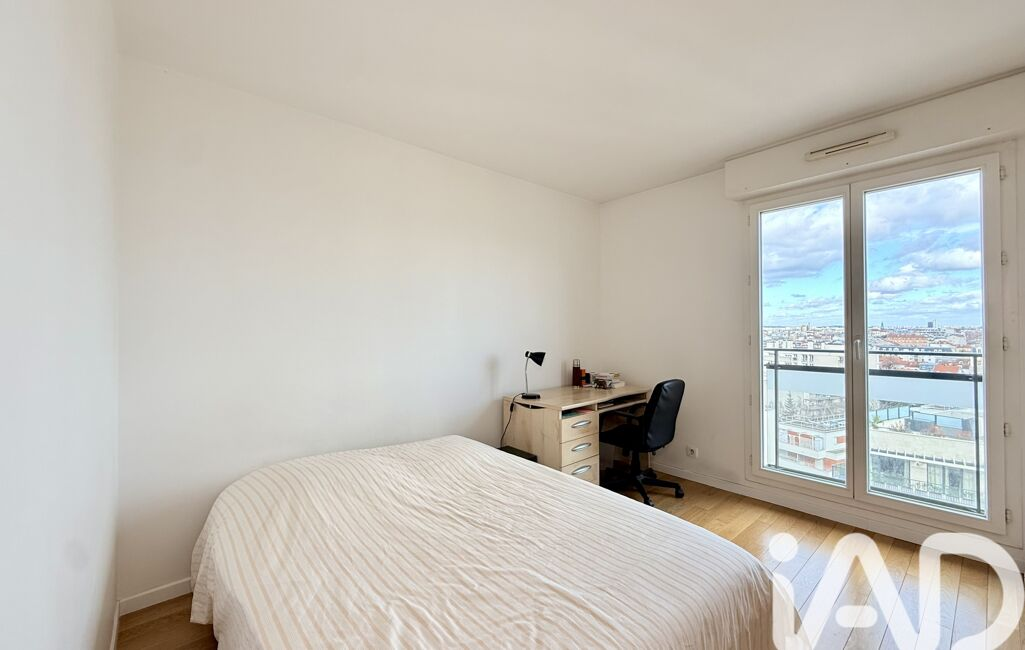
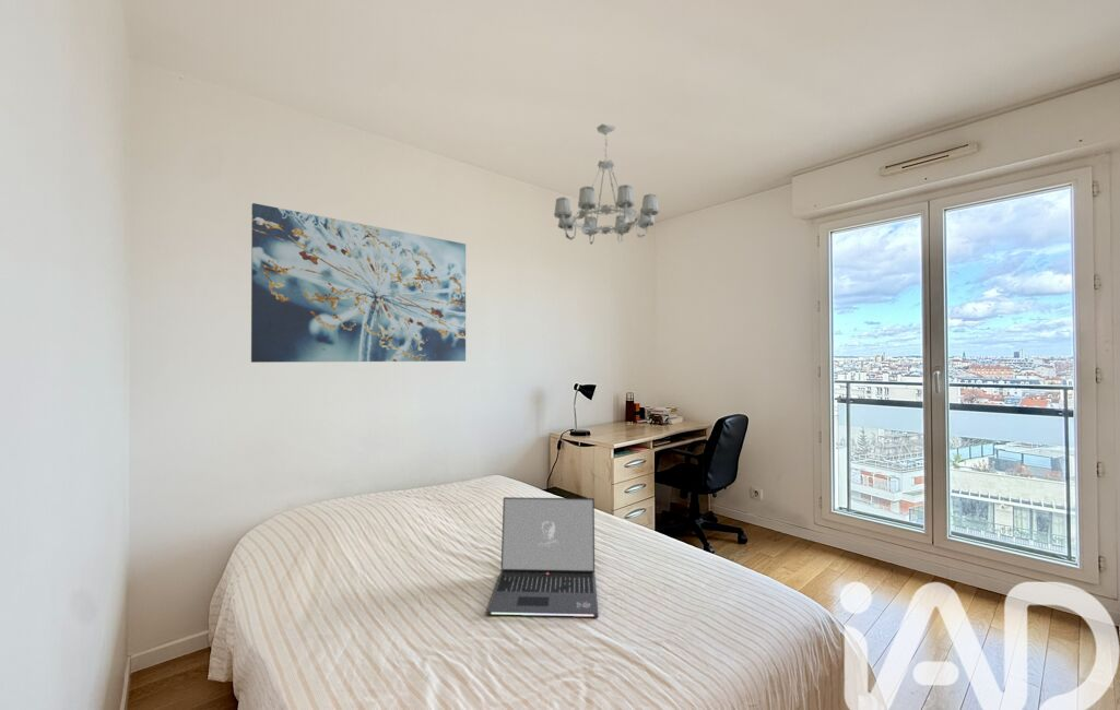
+ chandelier (602, 180)
+ laptop (545, 551)
+ wall art (374, 294)
